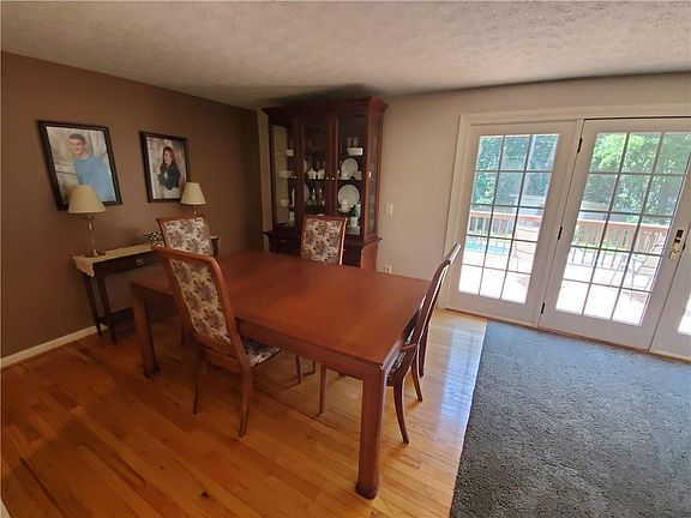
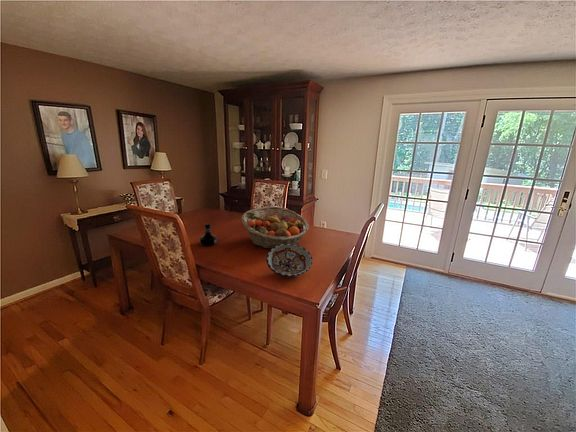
+ bowl (289, 260)
+ fruit basket (275, 226)
+ tequila bottle (208, 233)
